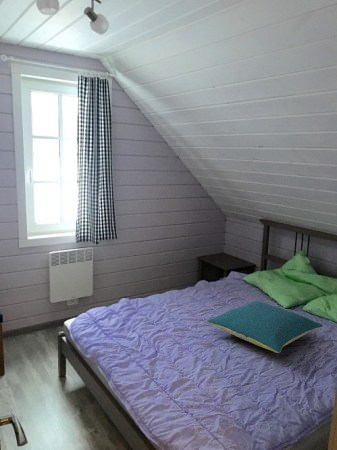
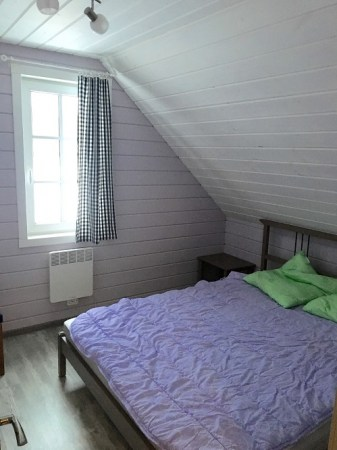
- pillow (264, 323)
